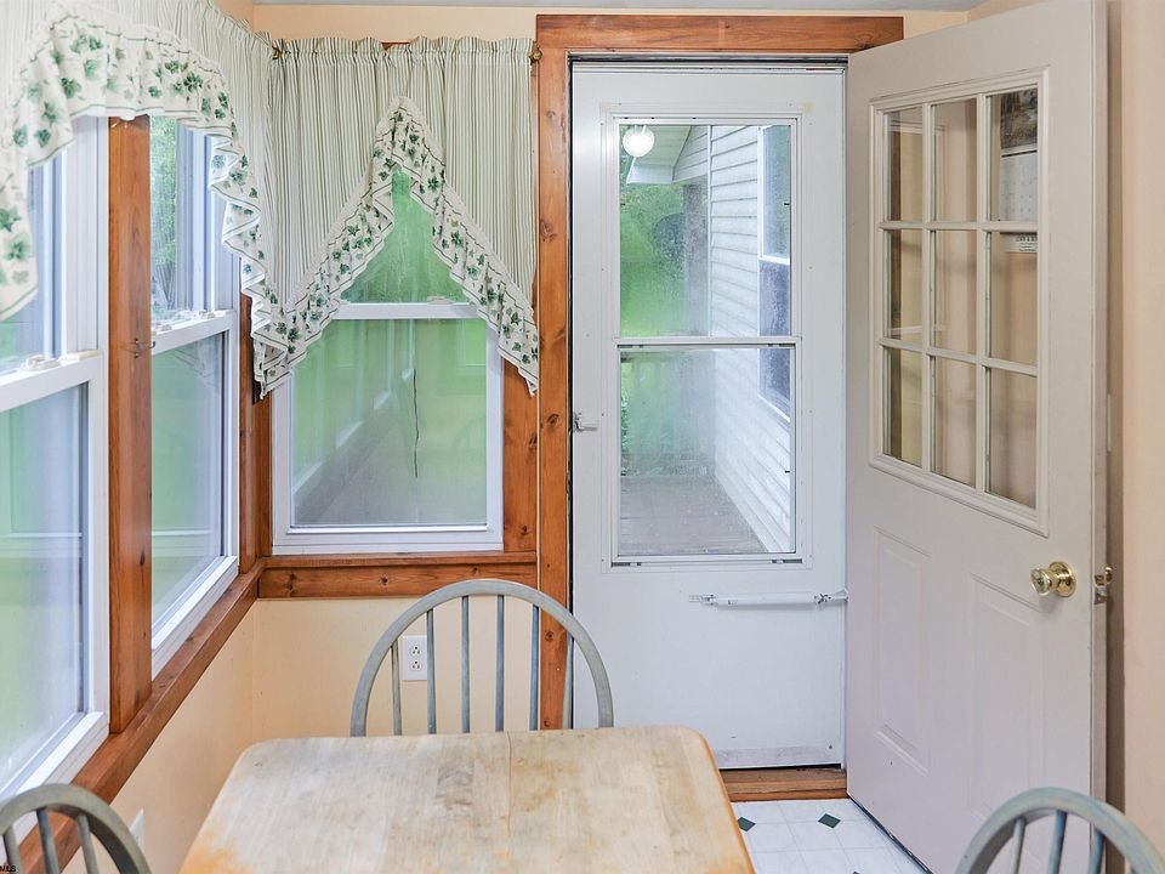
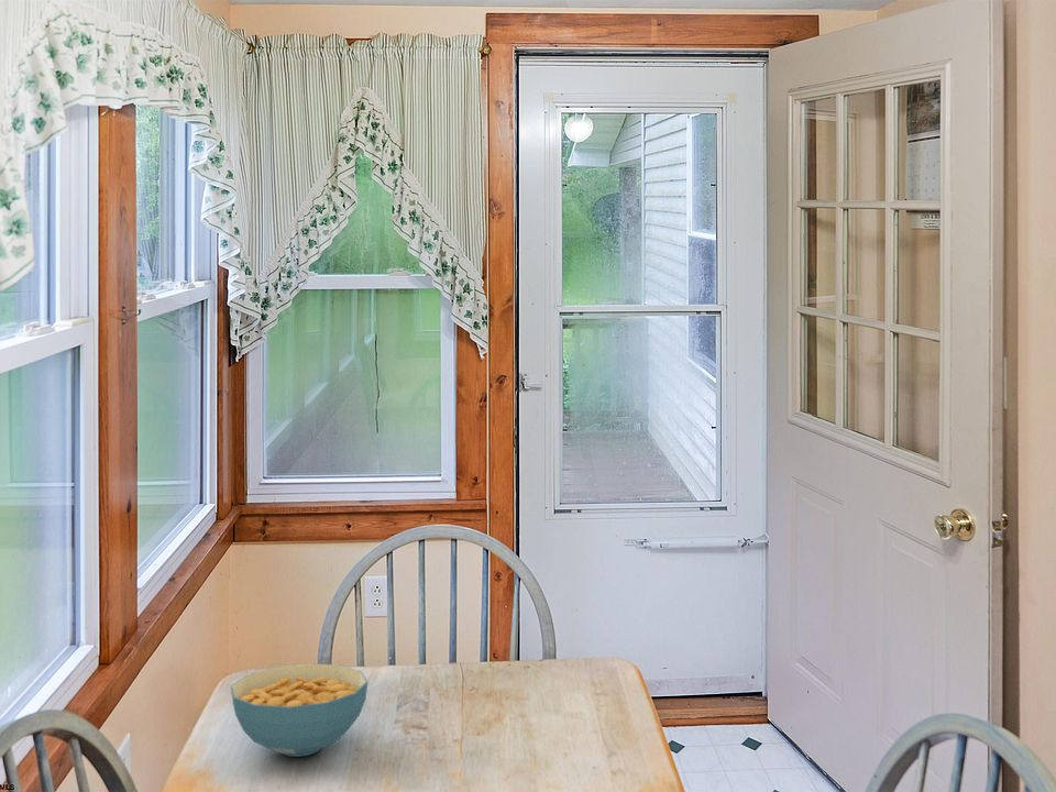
+ cereal bowl (299, 716)
